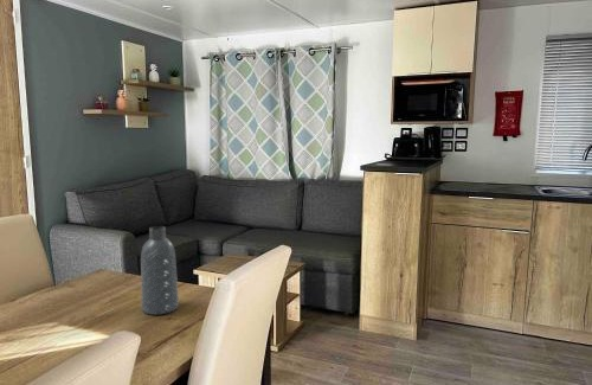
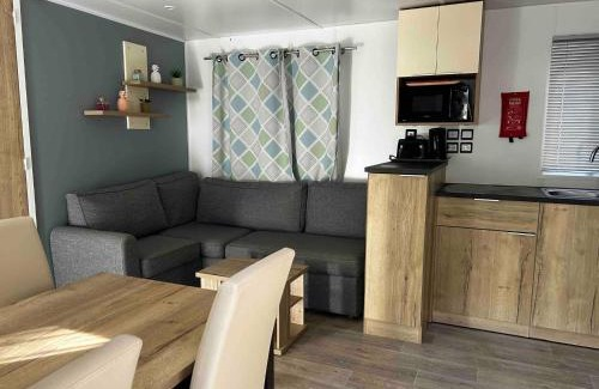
- vase (159, 268)
